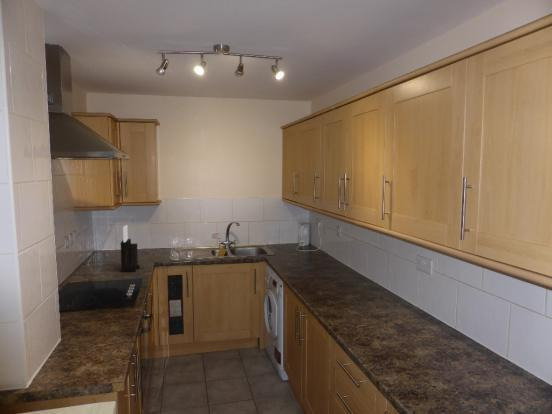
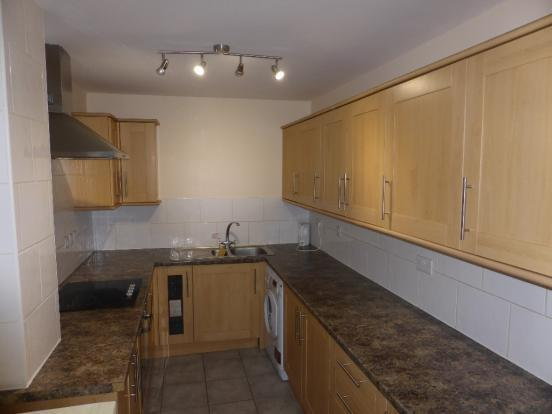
- knife block (130, 247)
